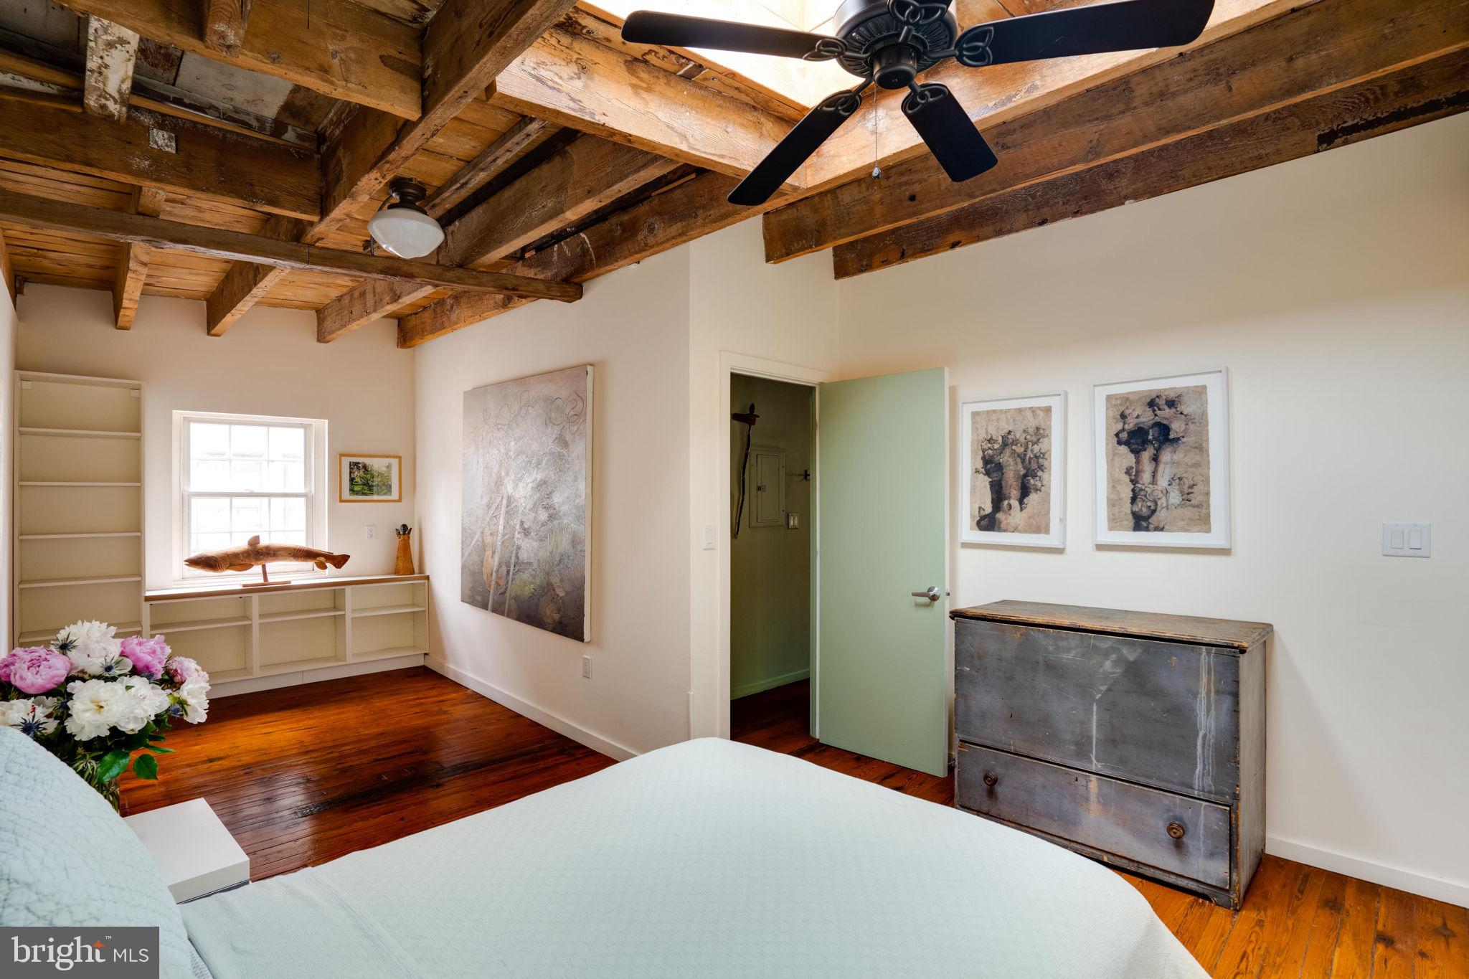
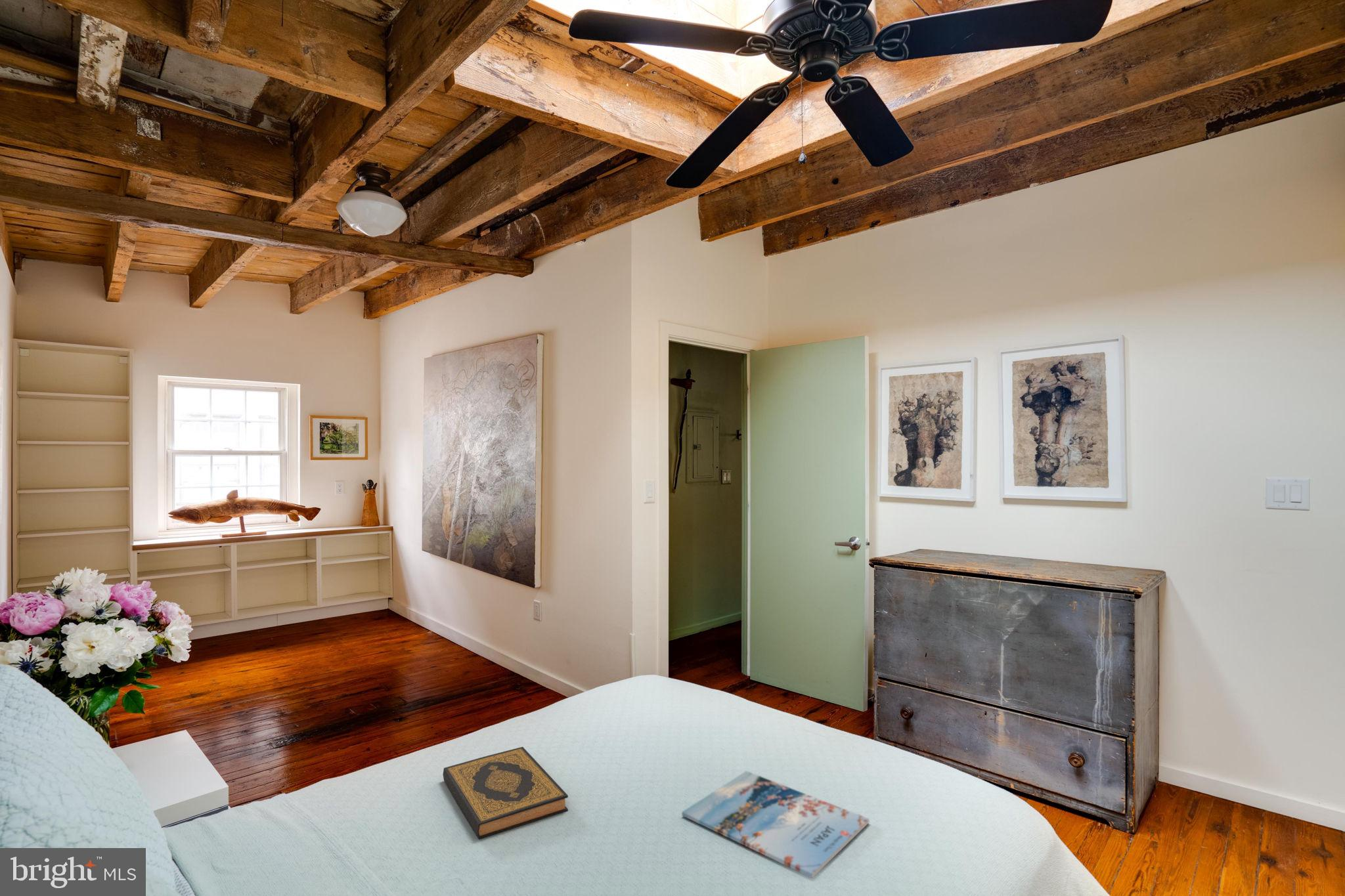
+ magazine (774, 817)
+ hardback book (502, 788)
